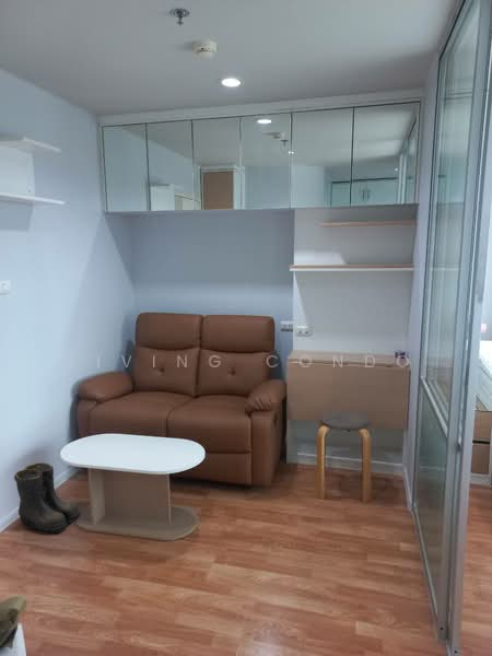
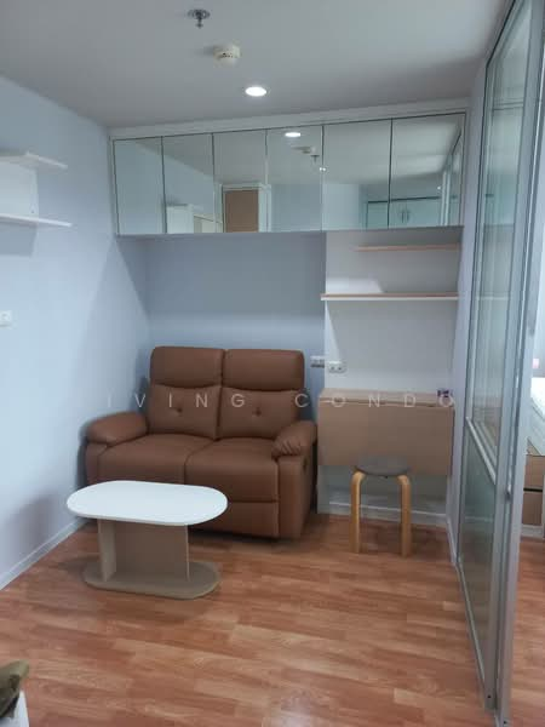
- boots (46, 495)
